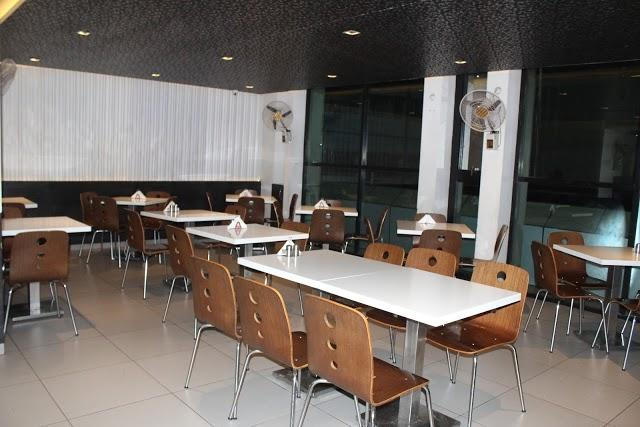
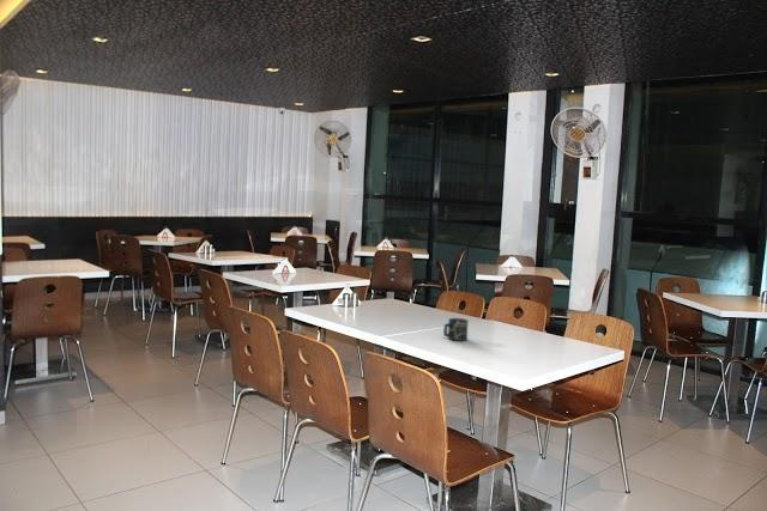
+ cup (454, 329)
